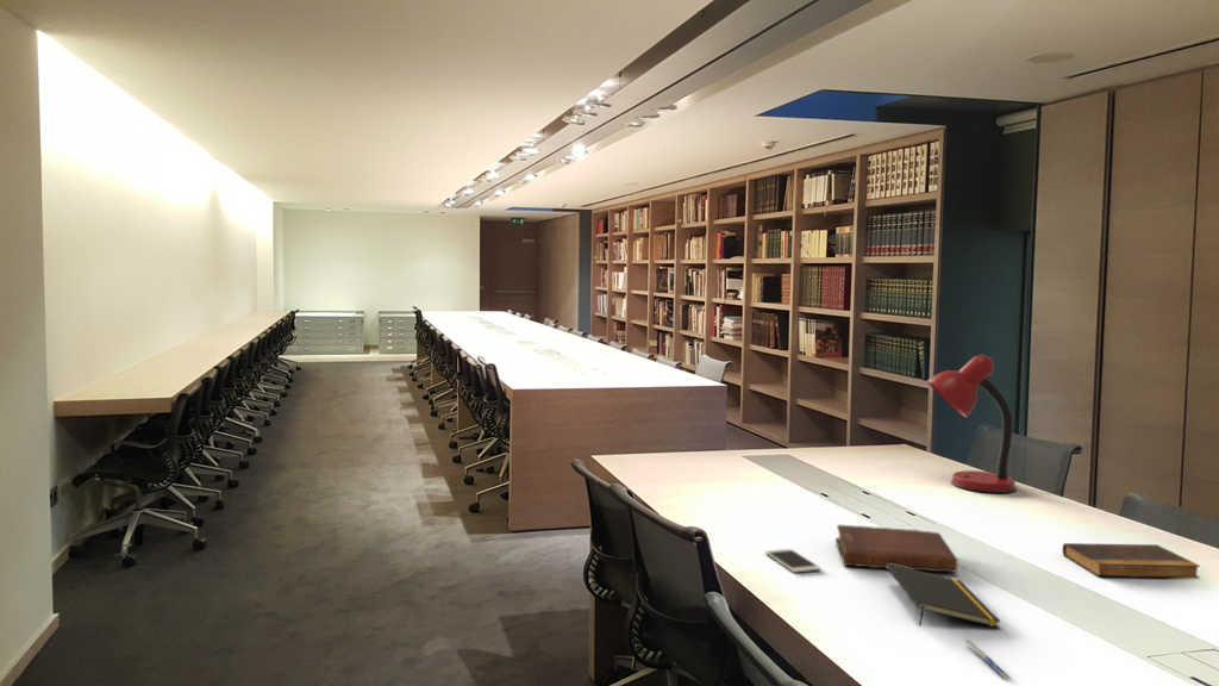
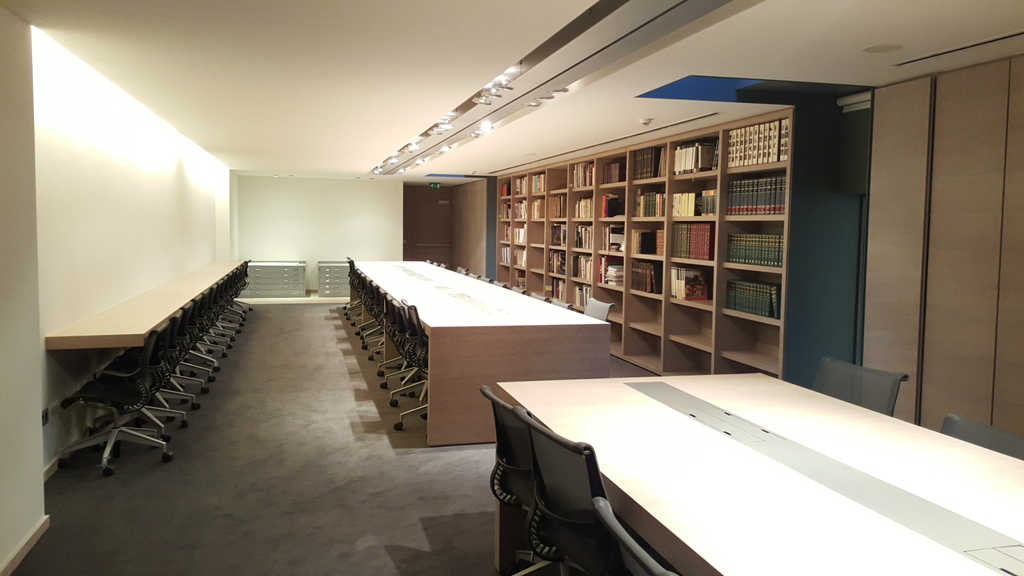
- notepad (939, 593)
- smartphone (792, 560)
- book (1127, 560)
- desk lamp (967, 416)
- diary (892, 547)
- pen (986, 657)
